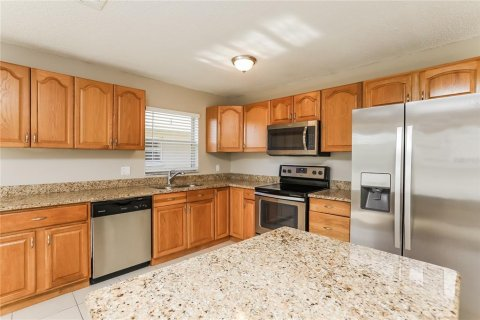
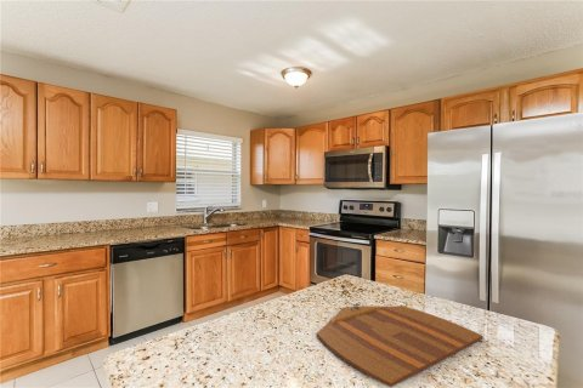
+ cutting board (384, 326)
